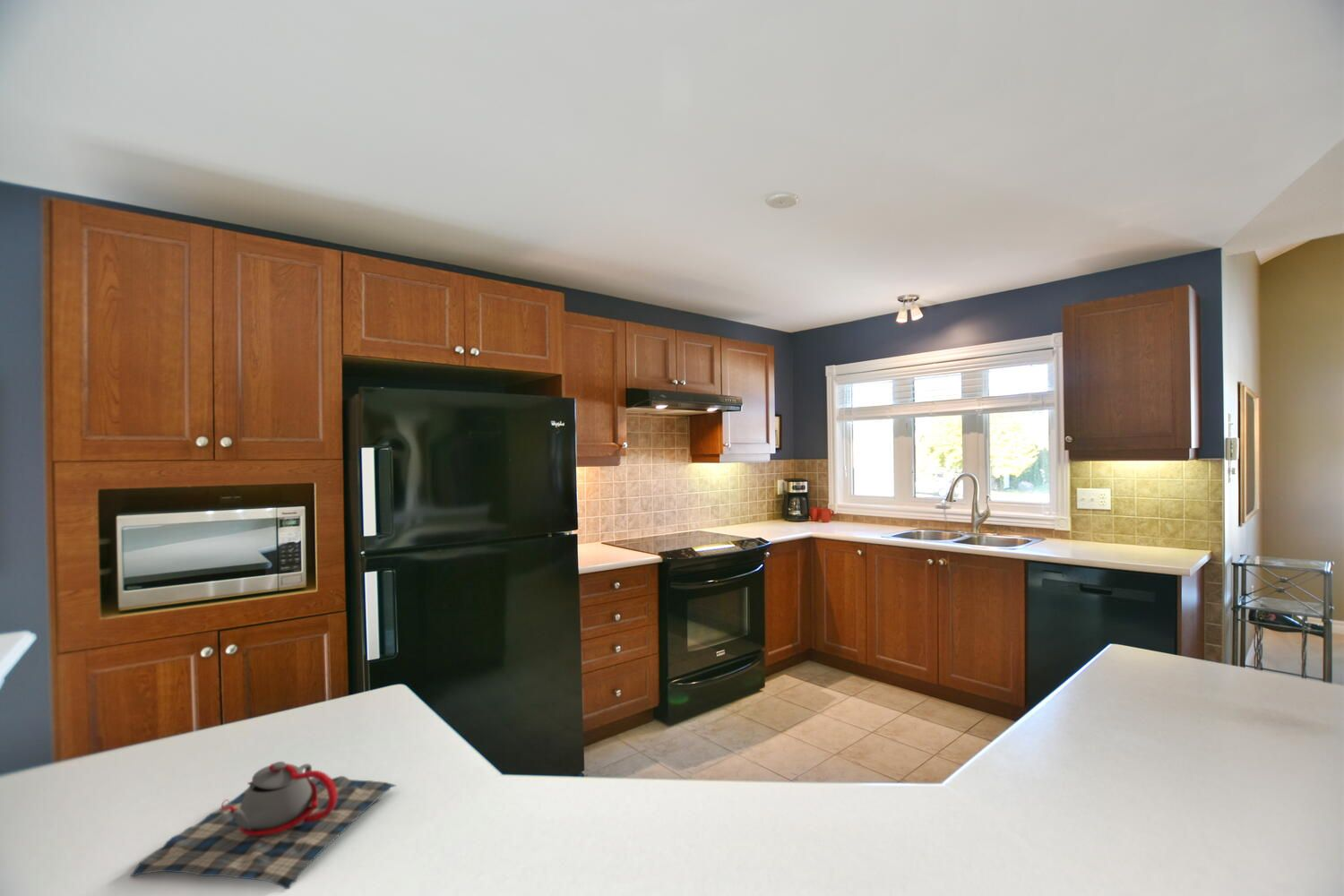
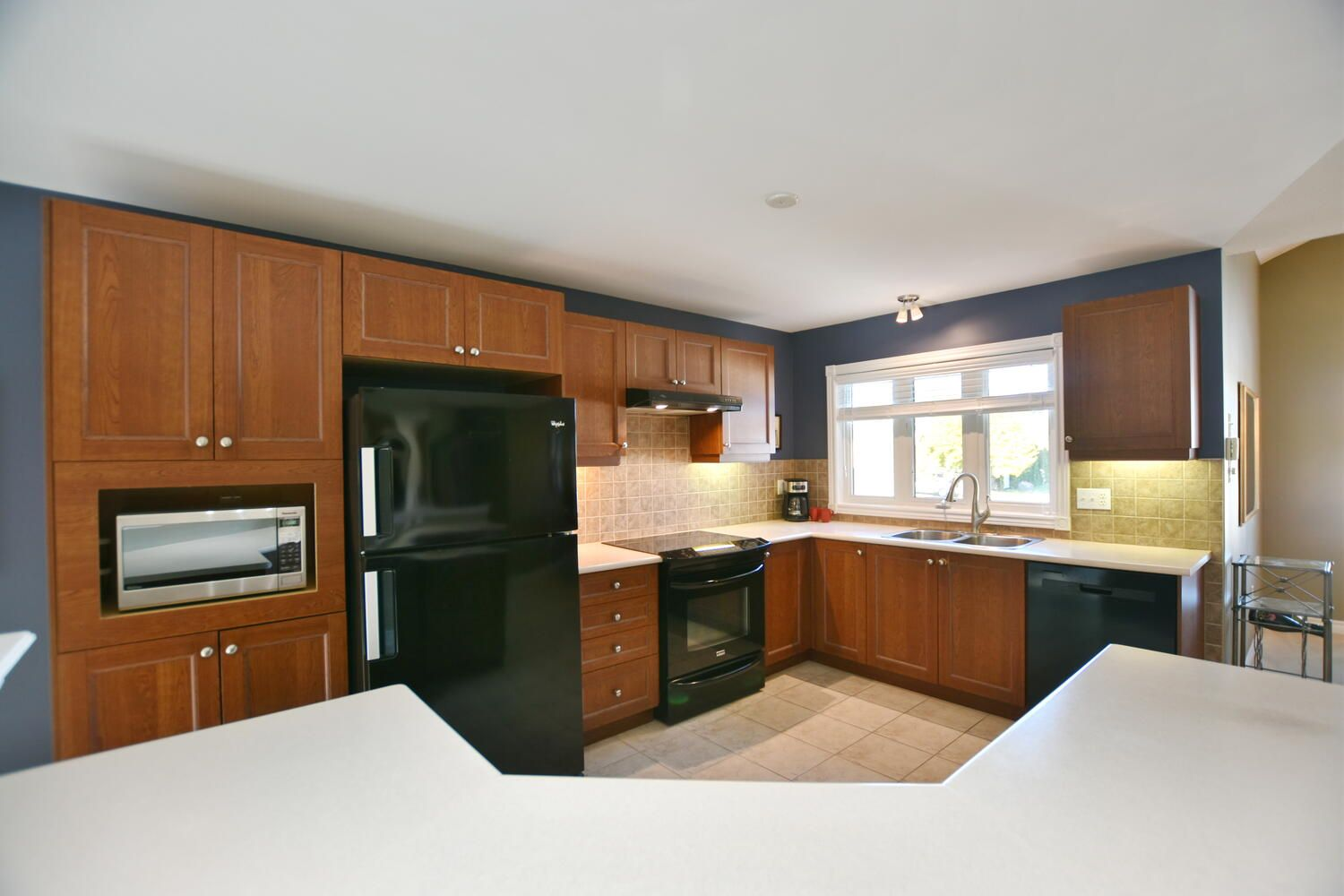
- teapot (277, 796)
